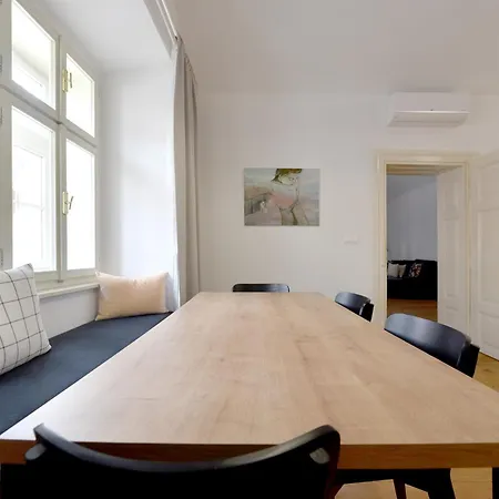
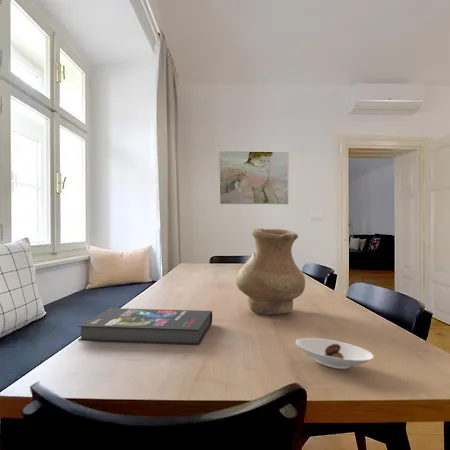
+ book (150, 324)
+ saucer (332, 353)
+ vase (270, 269)
